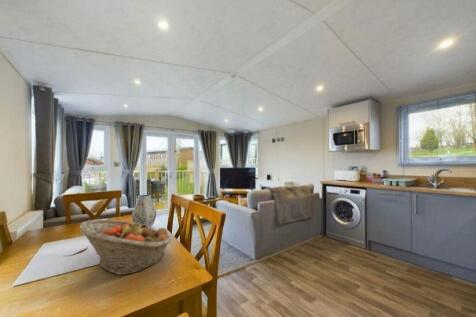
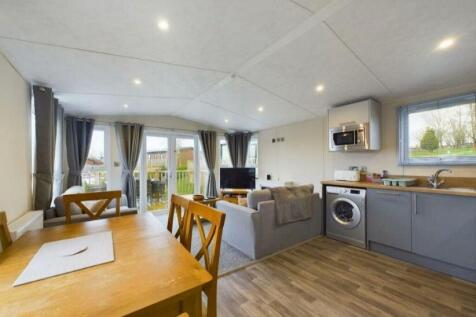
- vase (144, 212)
- fruit basket (128, 238)
